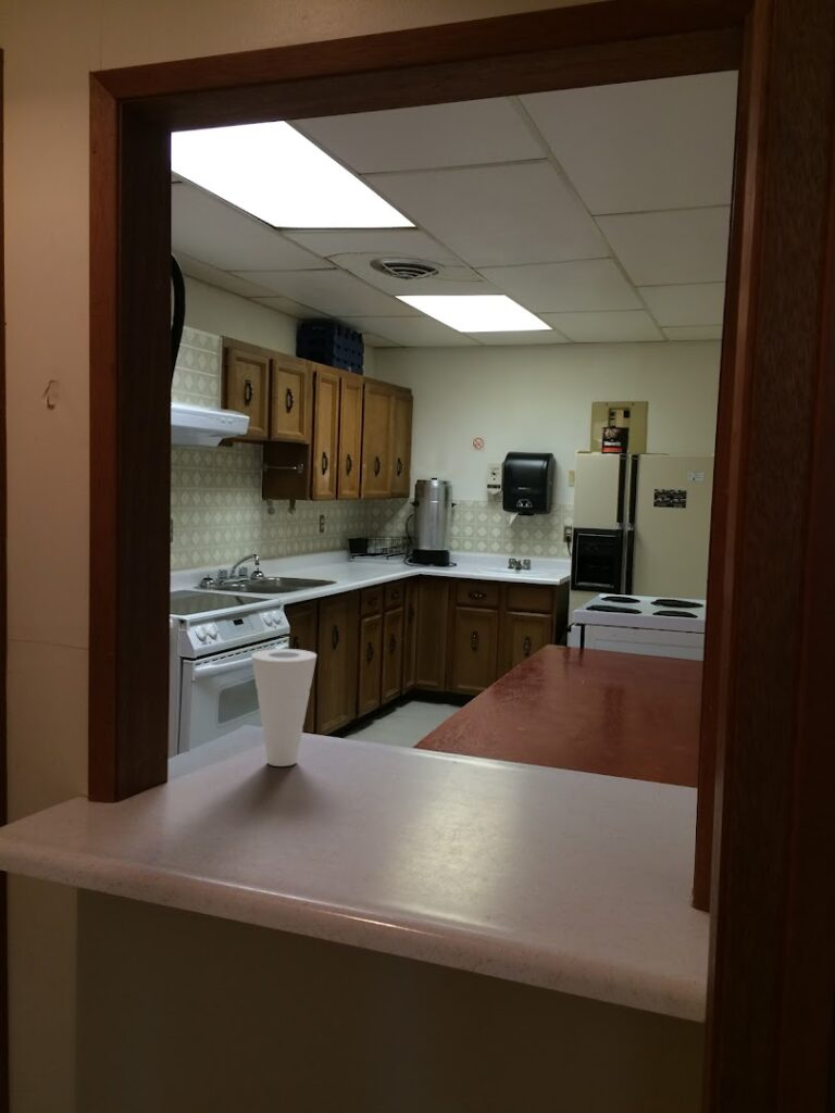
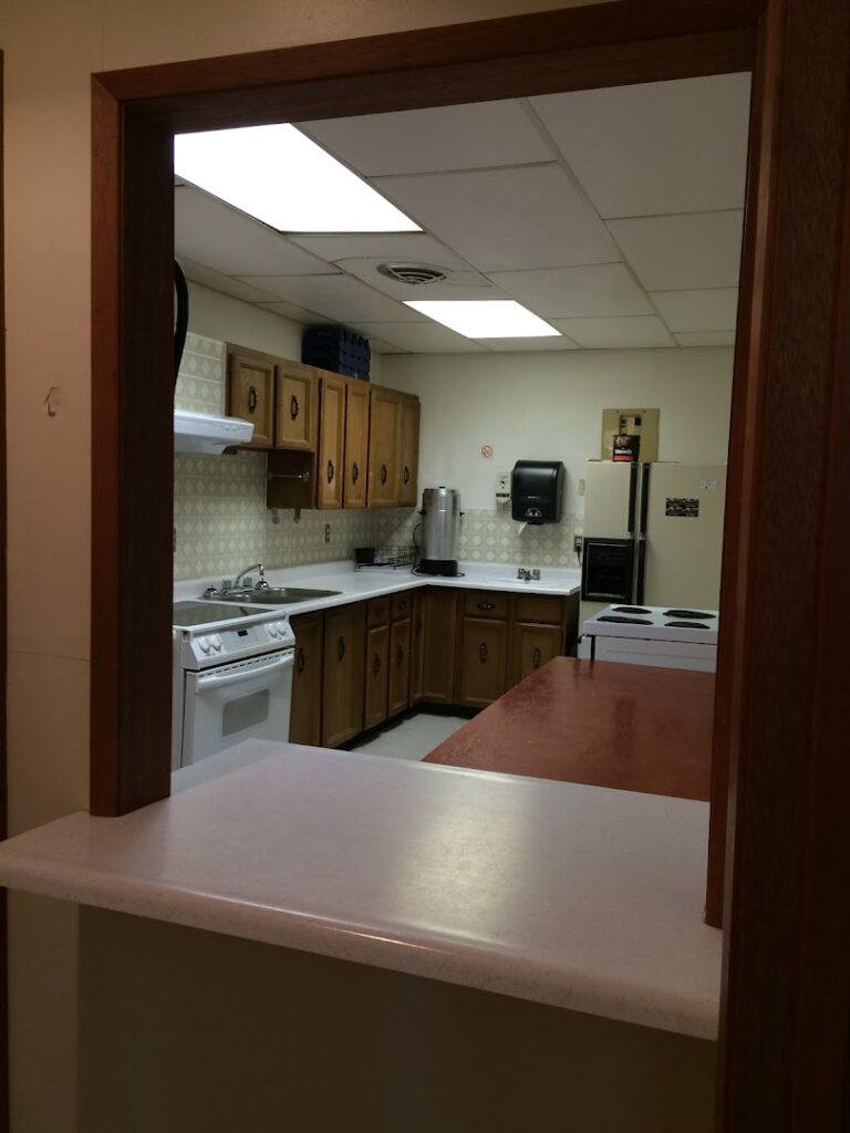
- cup (283, 708)
